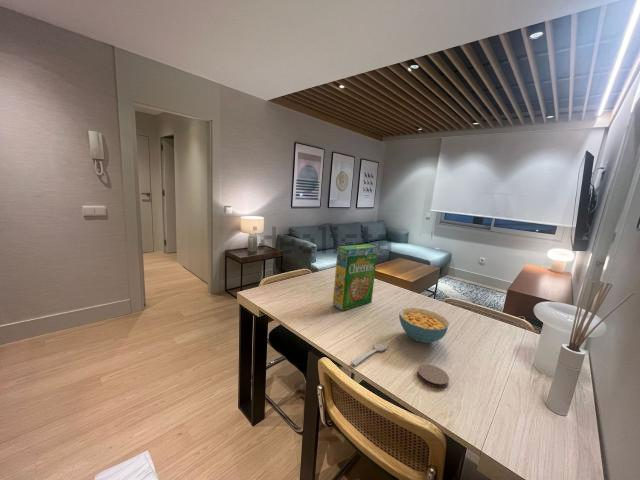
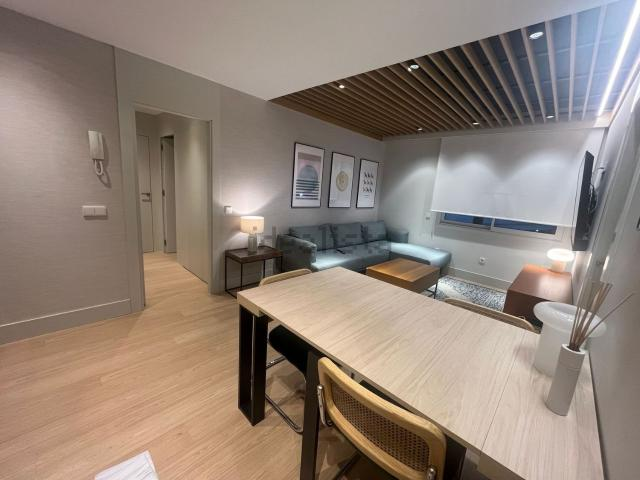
- spoon (370, 353)
- cereal box (355, 275)
- cereal bowl (422, 328)
- coaster (432, 375)
